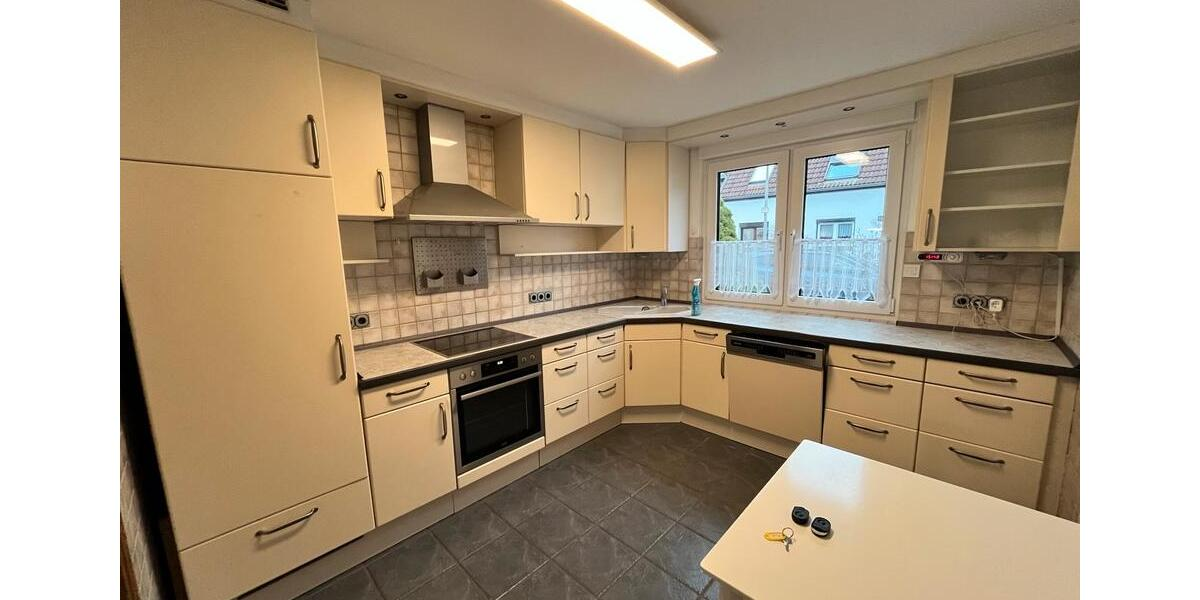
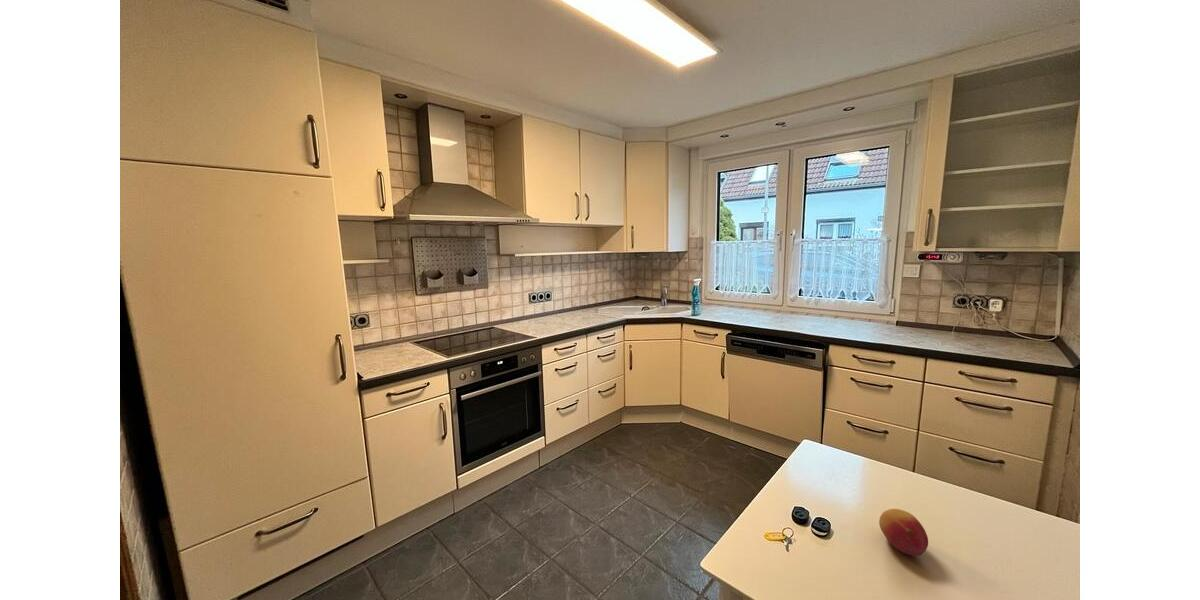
+ fruit (900, 529)
